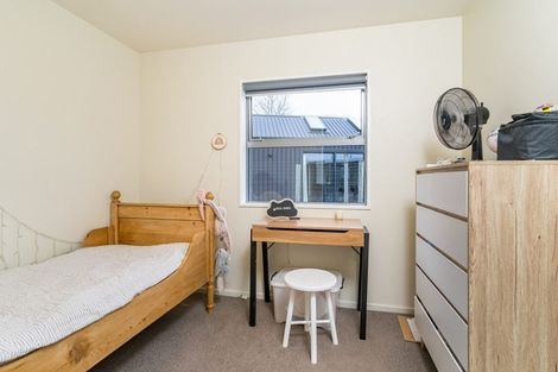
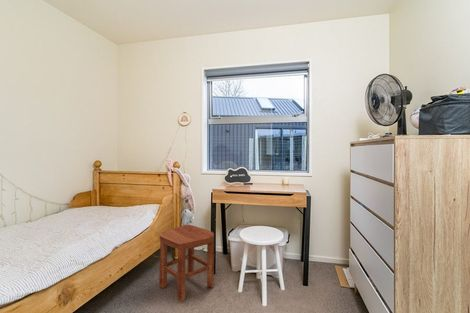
+ stool (186, 258)
